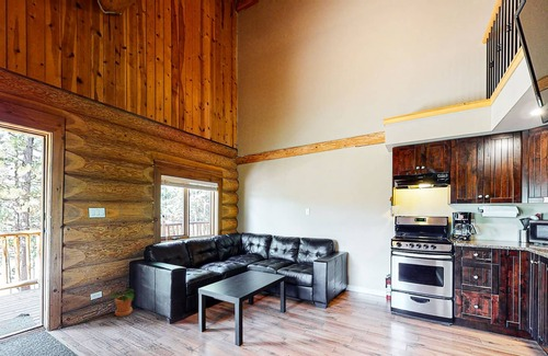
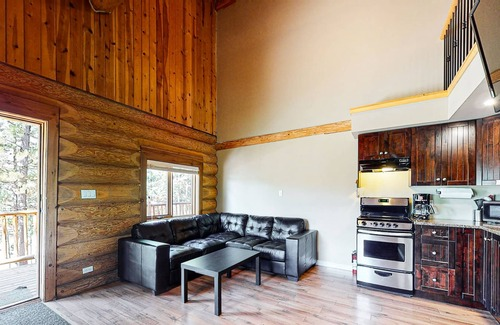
- potted plant (123, 302)
